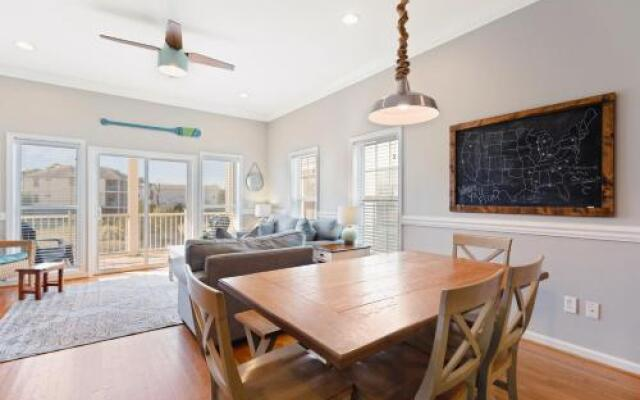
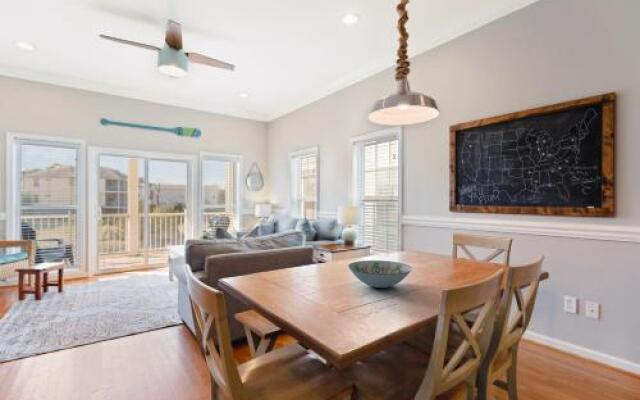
+ decorative bowl (379, 276)
